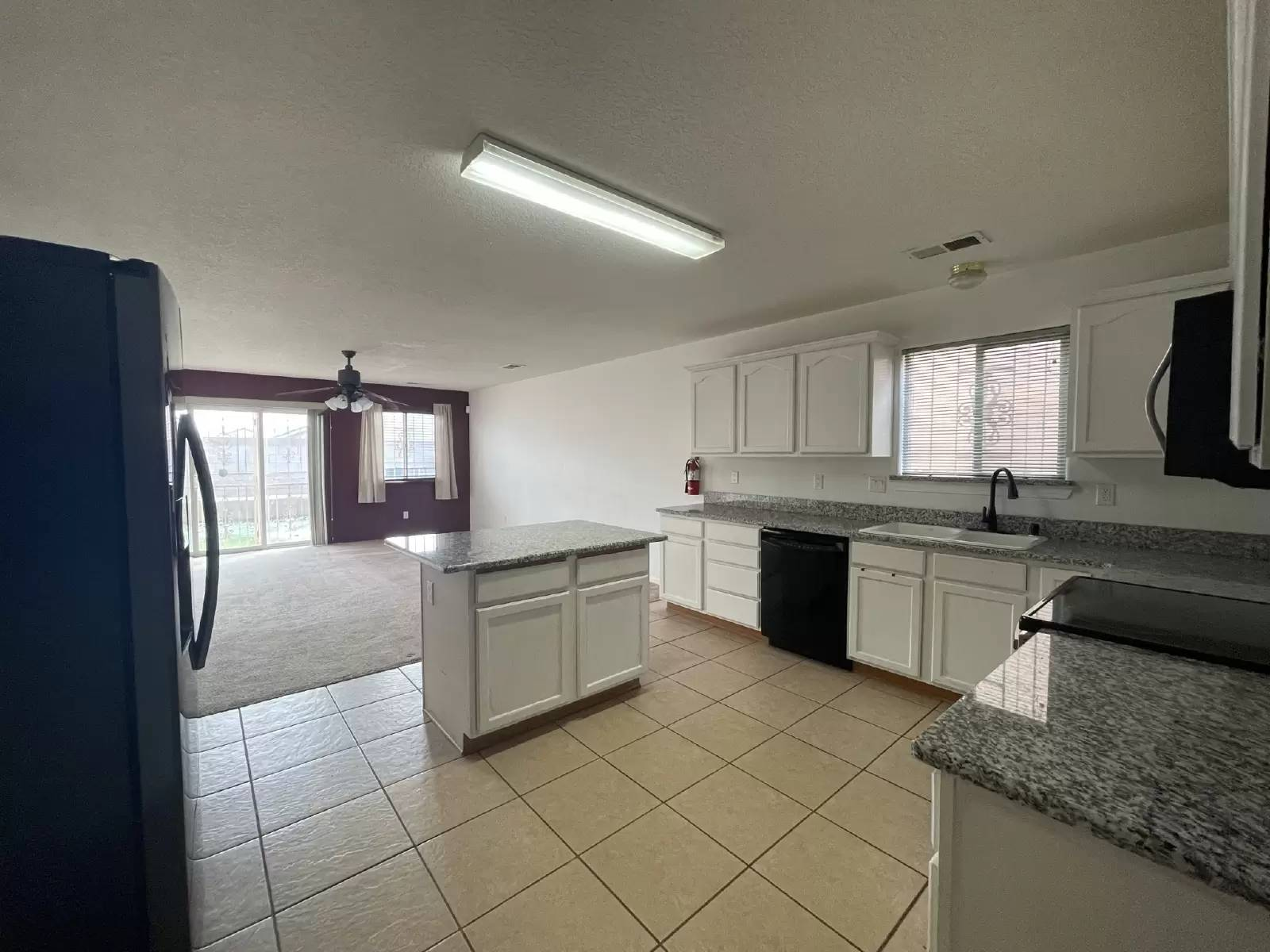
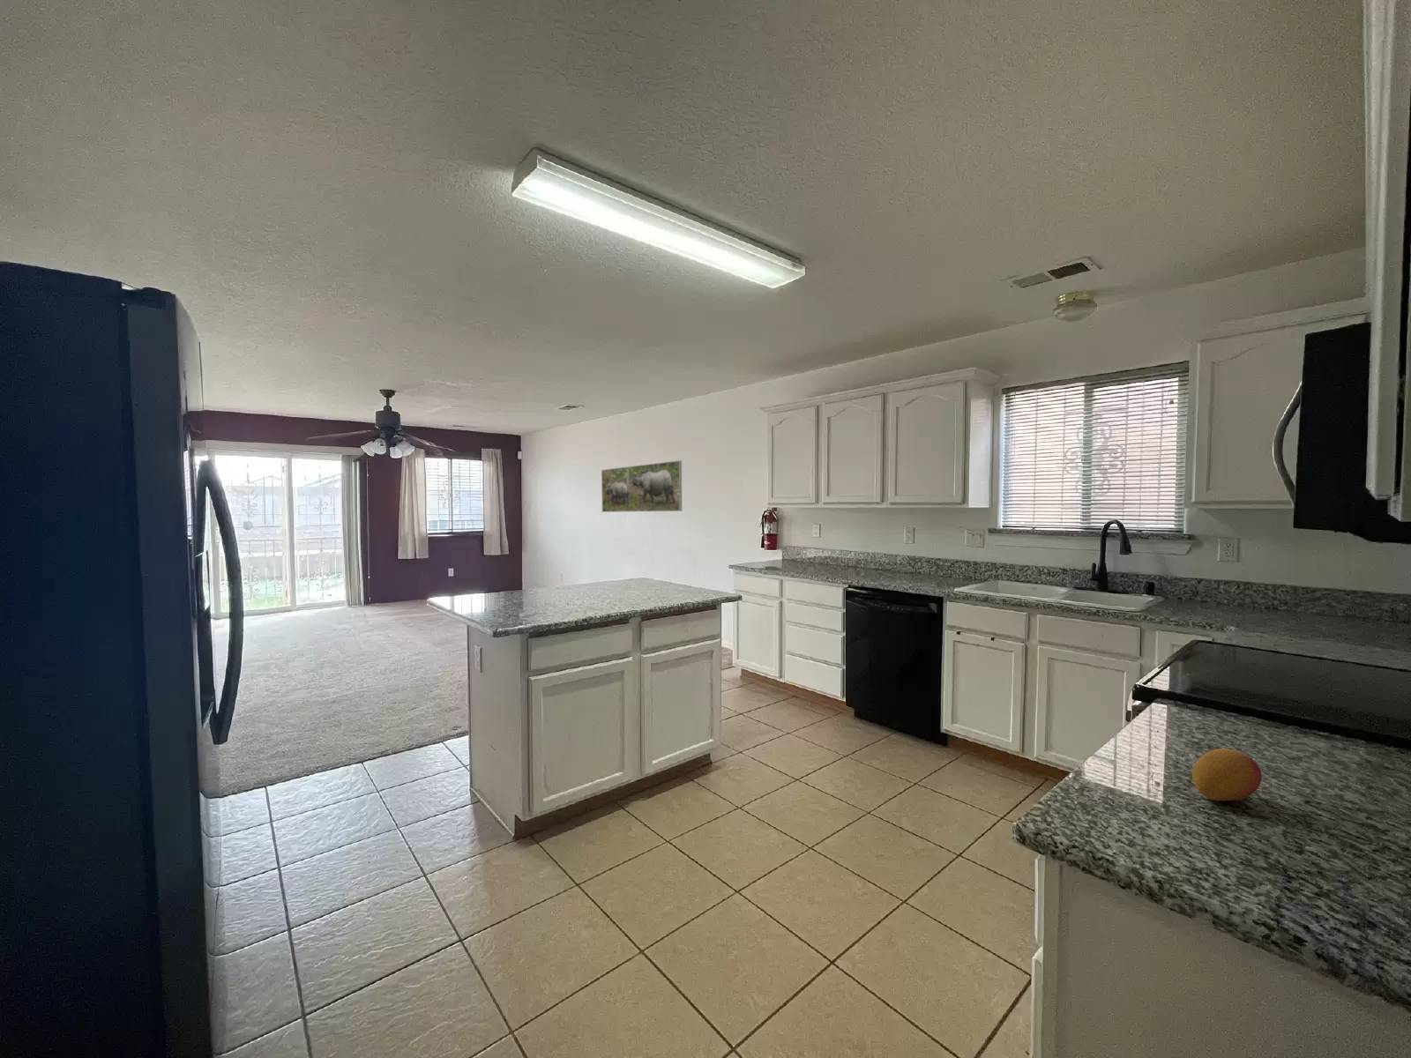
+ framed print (638, 489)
+ fruit (1225, 775)
